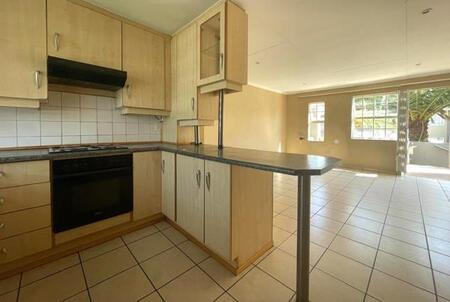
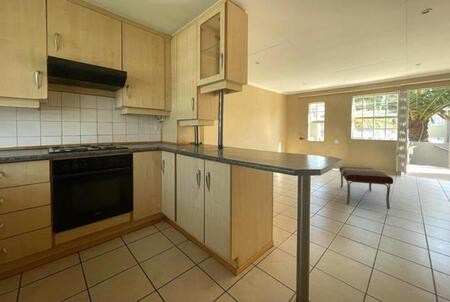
+ bench (360, 182)
